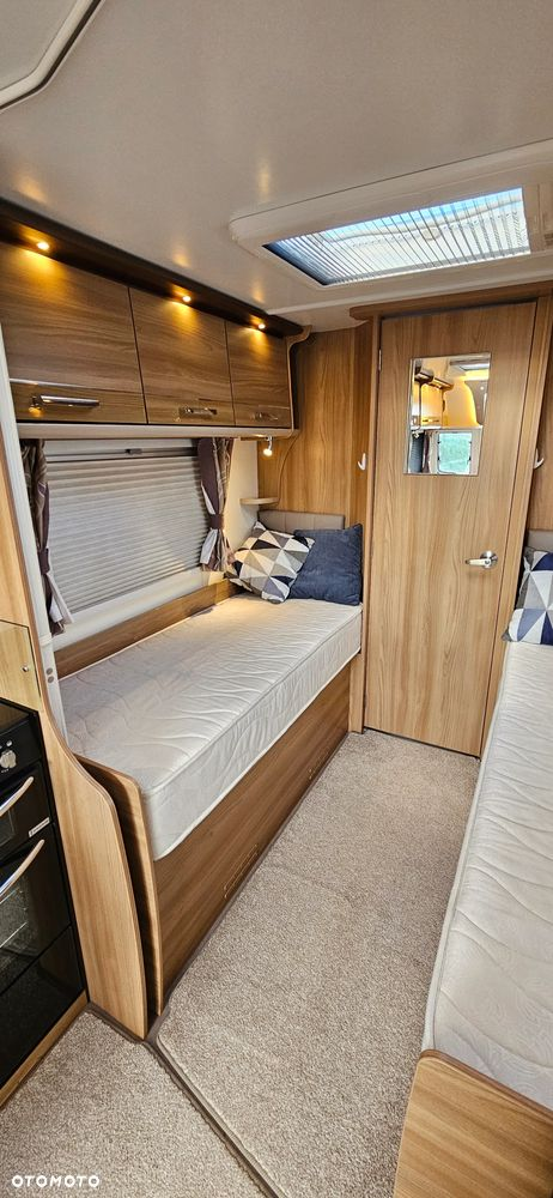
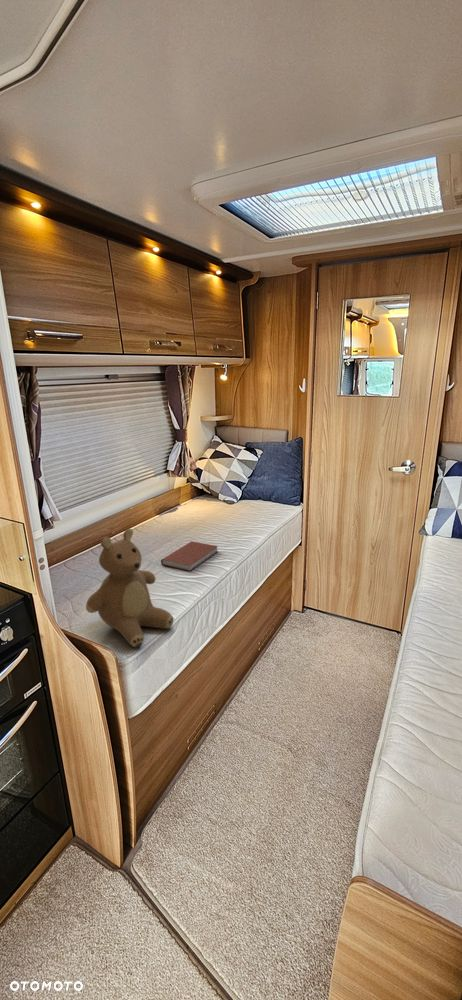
+ book (190, 555)
+ teddy bear (131, 583)
